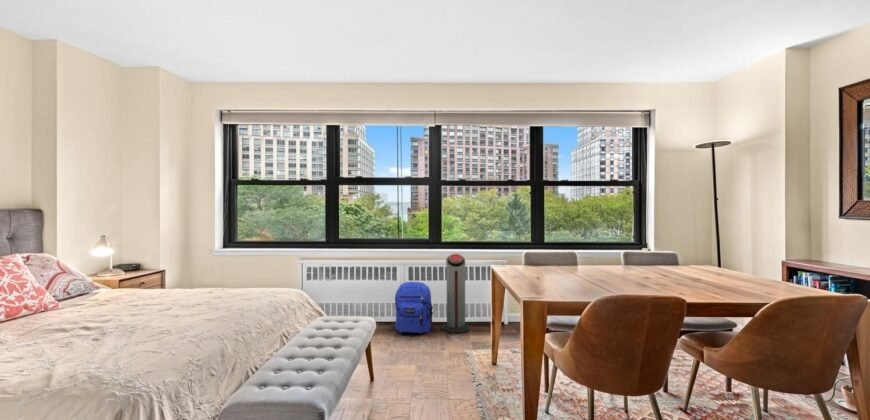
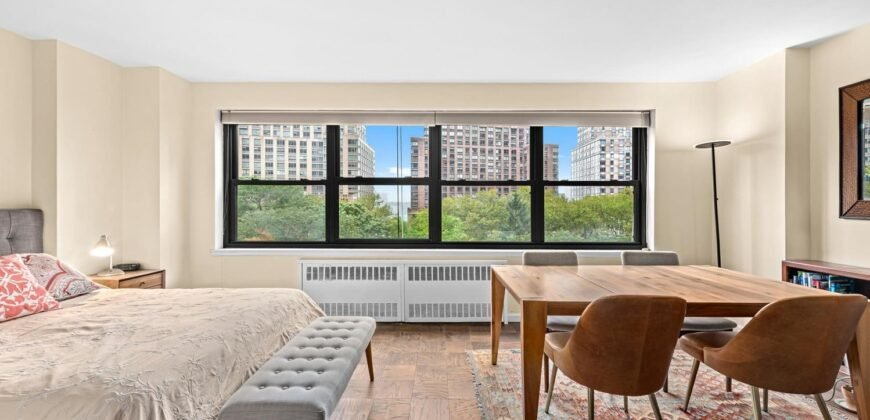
- backpack (414, 306)
- air purifier (455, 291)
